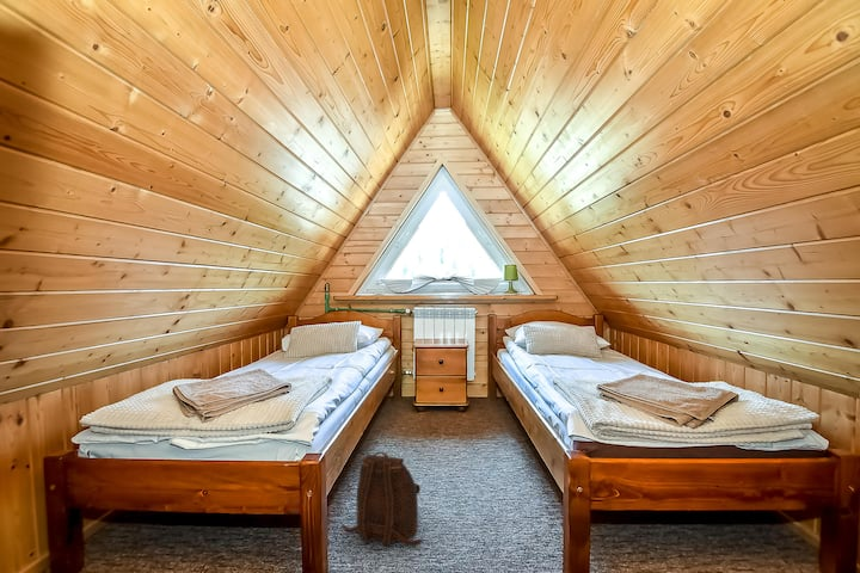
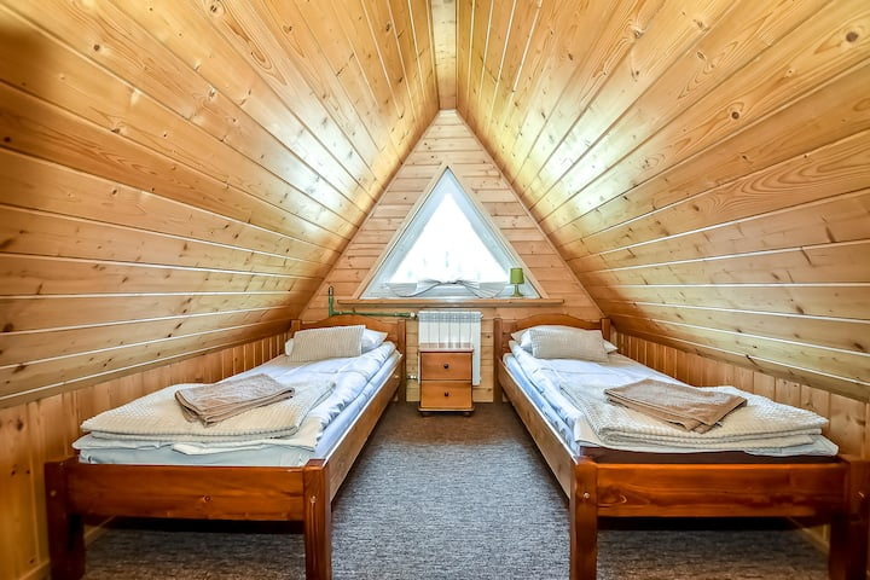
- backpack (386, 486)
